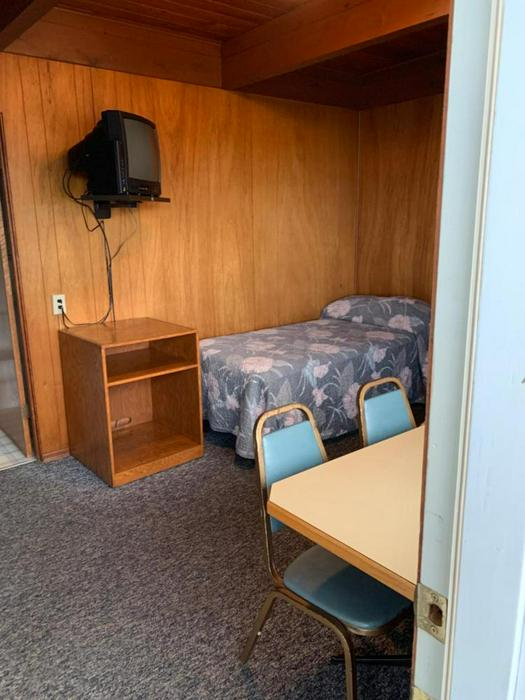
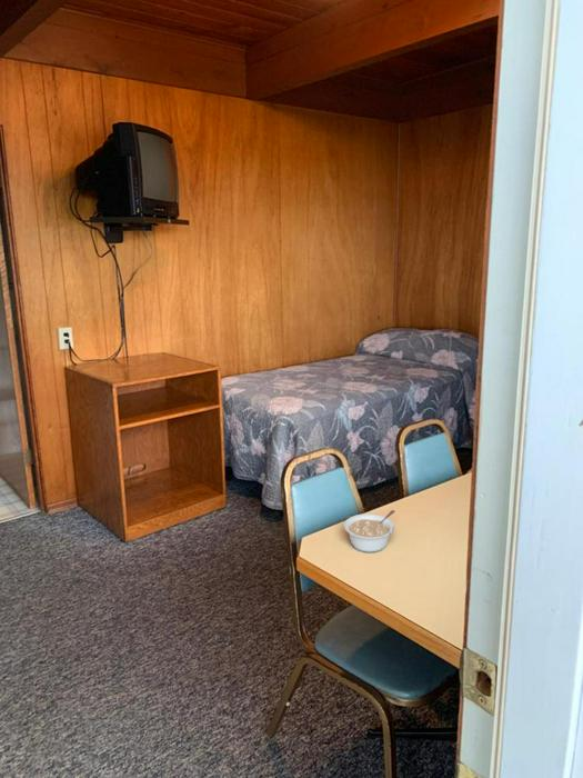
+ legume (369, 531)
